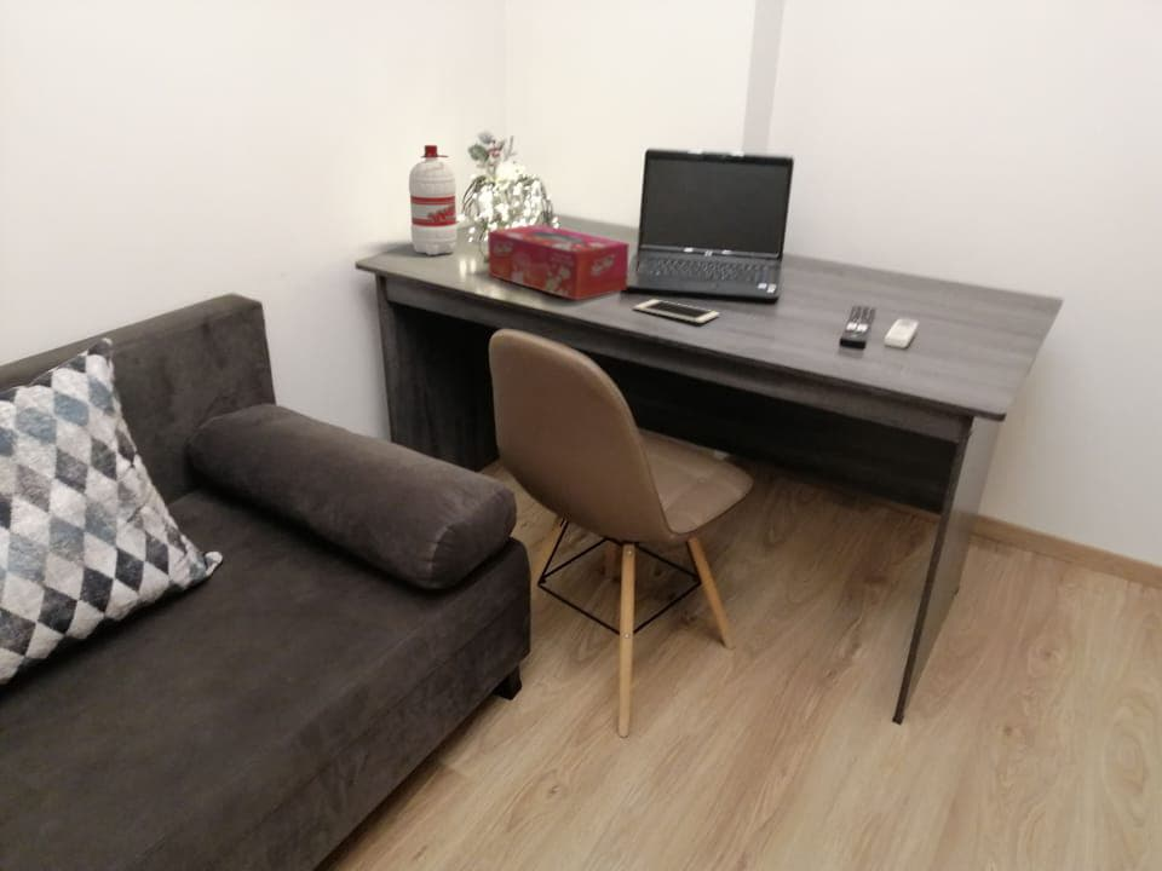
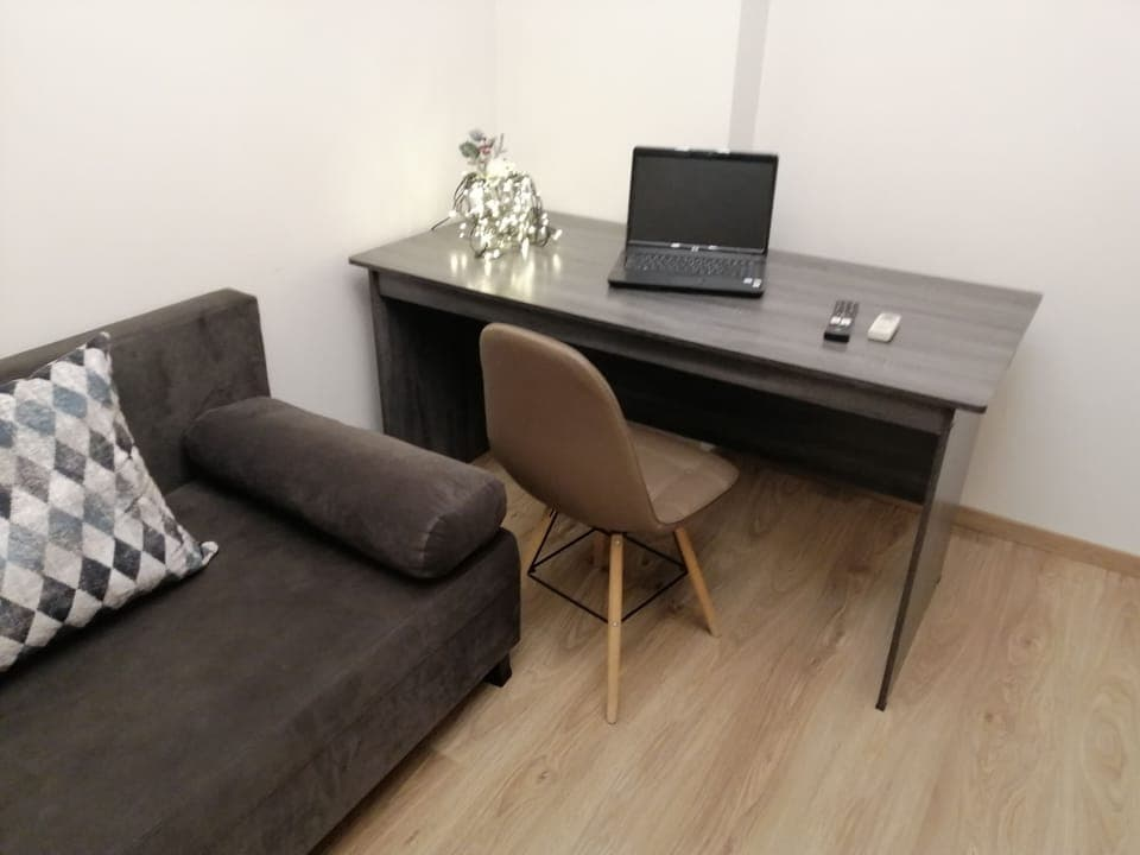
- water bottle (432, 200)
- cell phone (675, 310)
- tissue box (556, 259)
